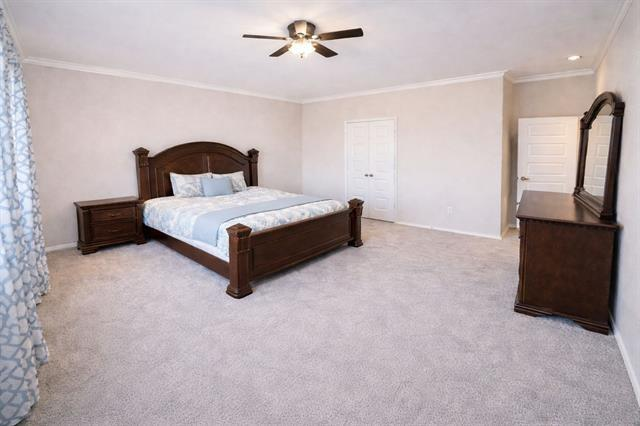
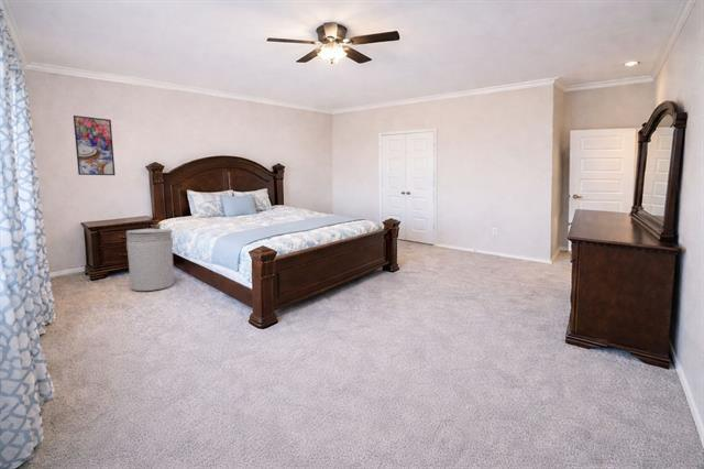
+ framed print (95, 146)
+ can (151, 257)
